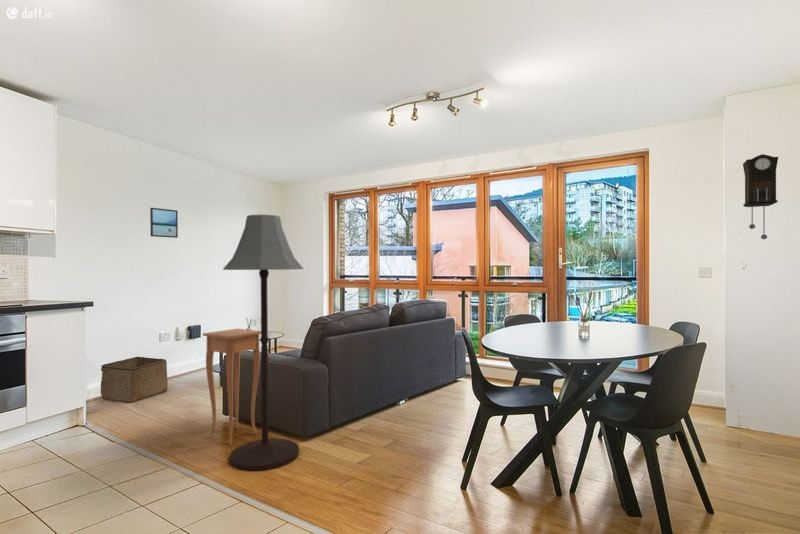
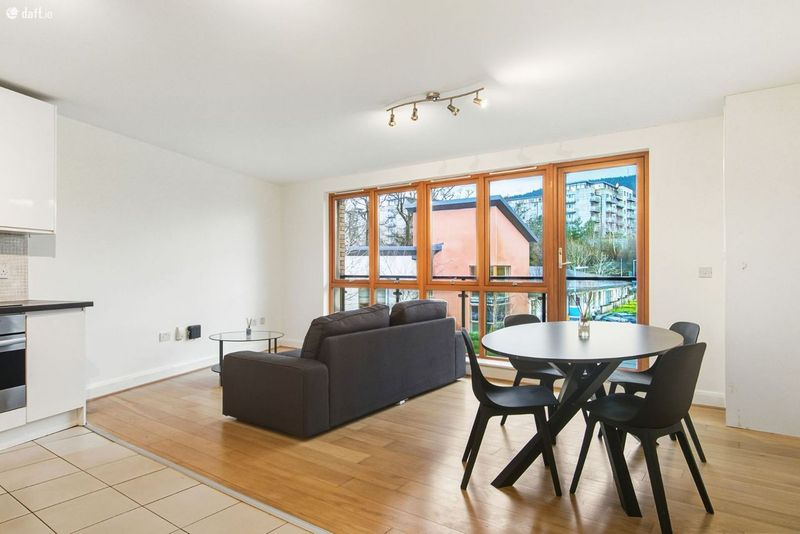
- floor lamp (264, 336)
- side table (234, 384)
- storage bin (134, 378)
- pendulum clock (760, 197)
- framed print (164, 223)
